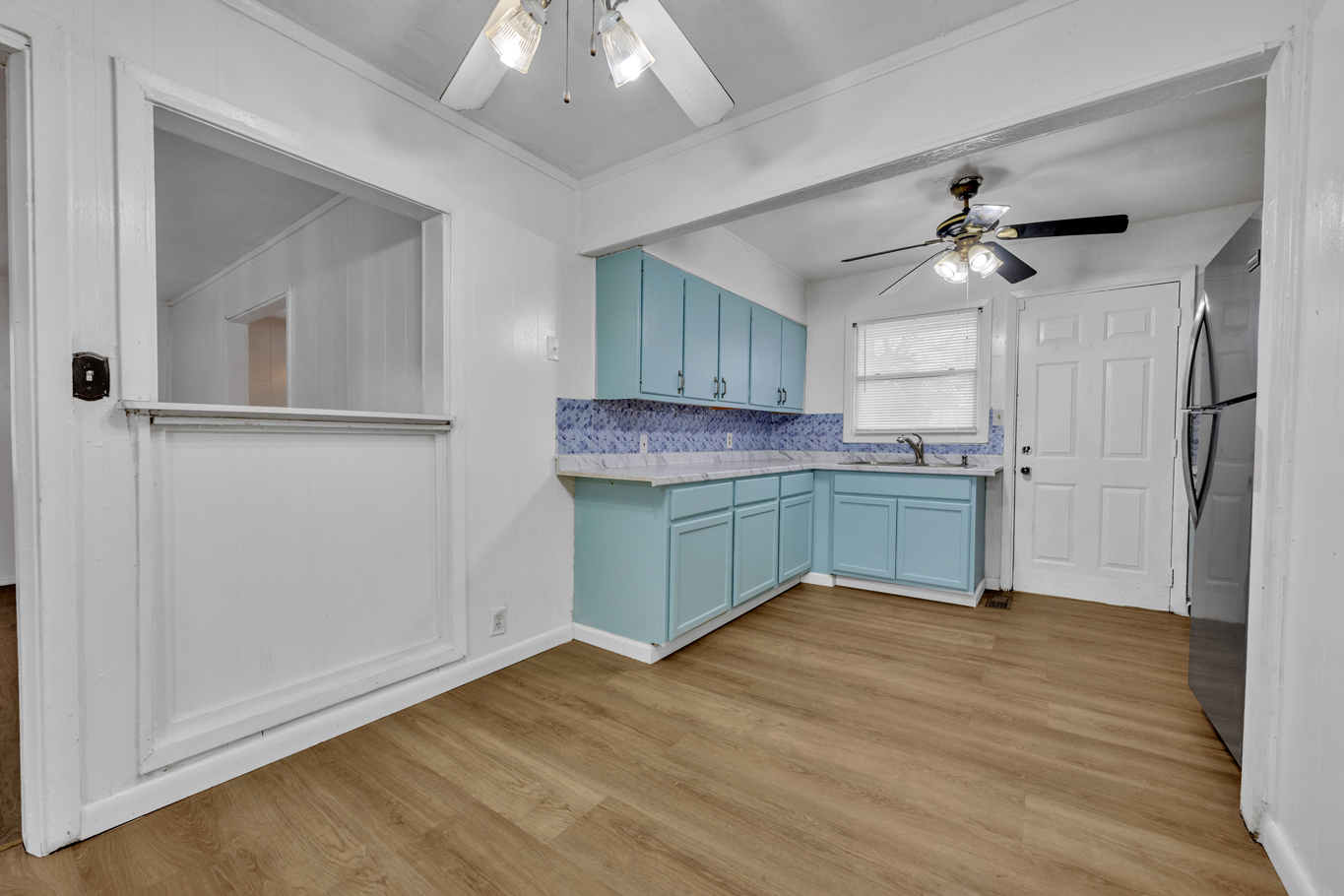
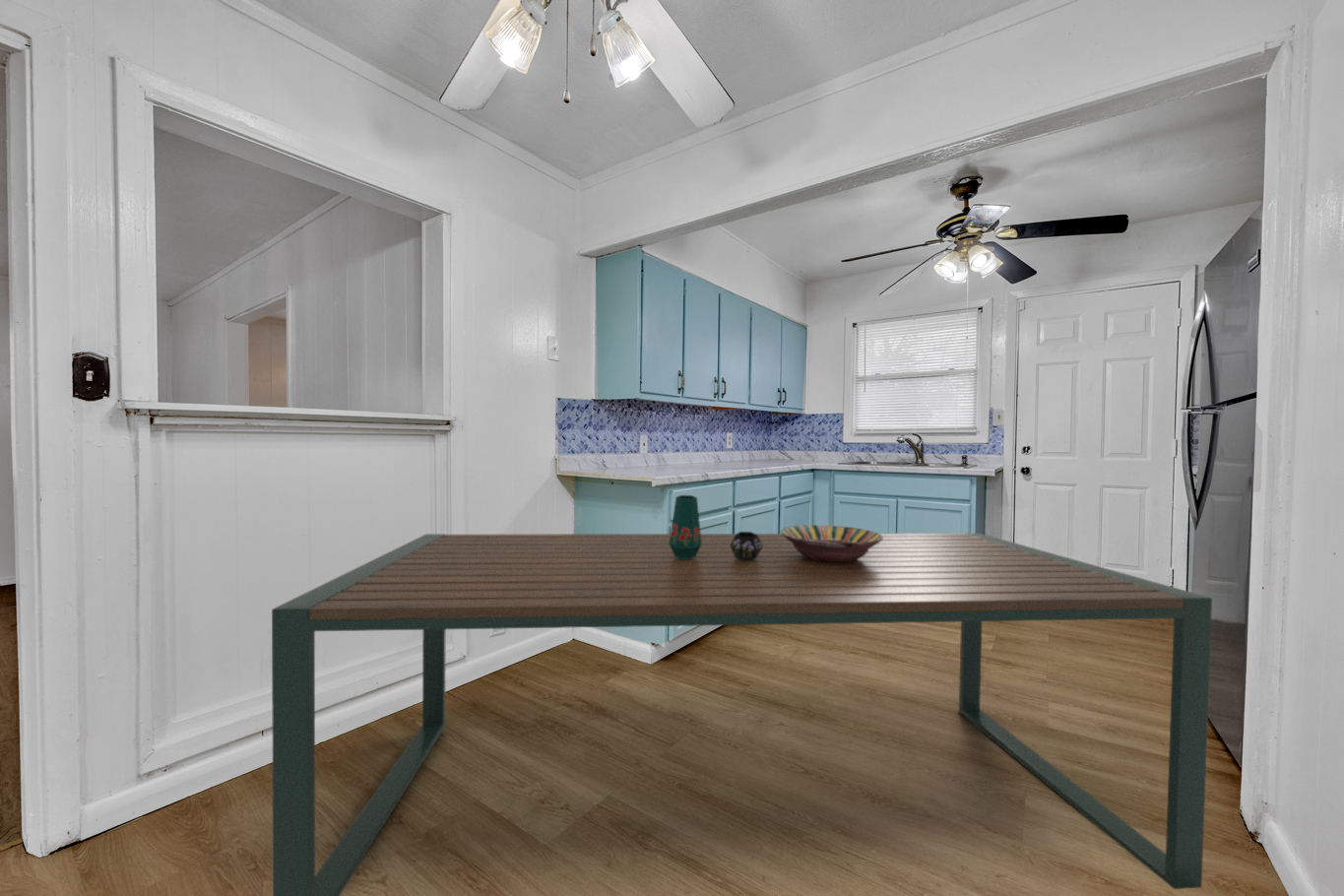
+ dining table (735, 624)
+ serving bowl (830, 544)
+ vase (700, 533)
